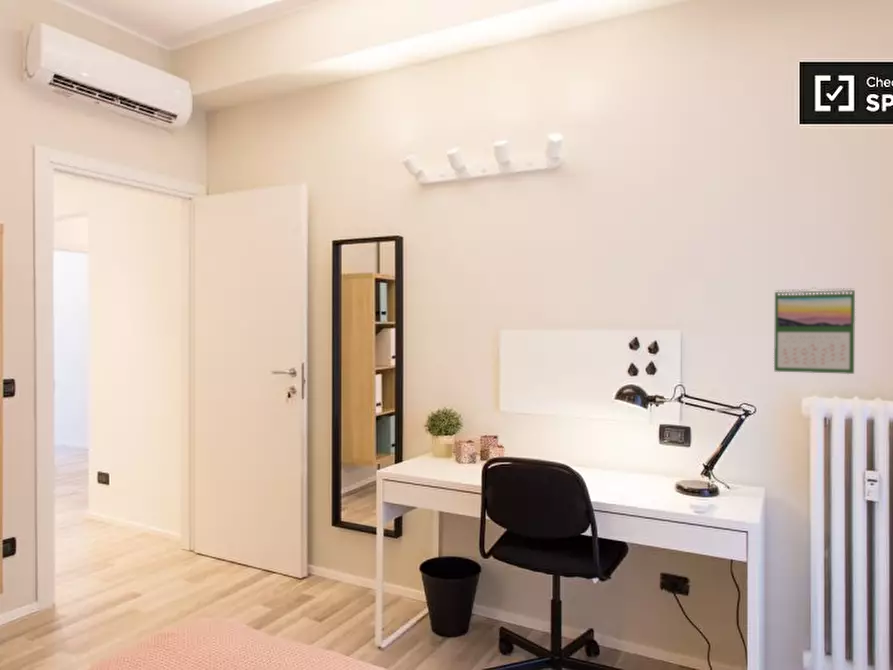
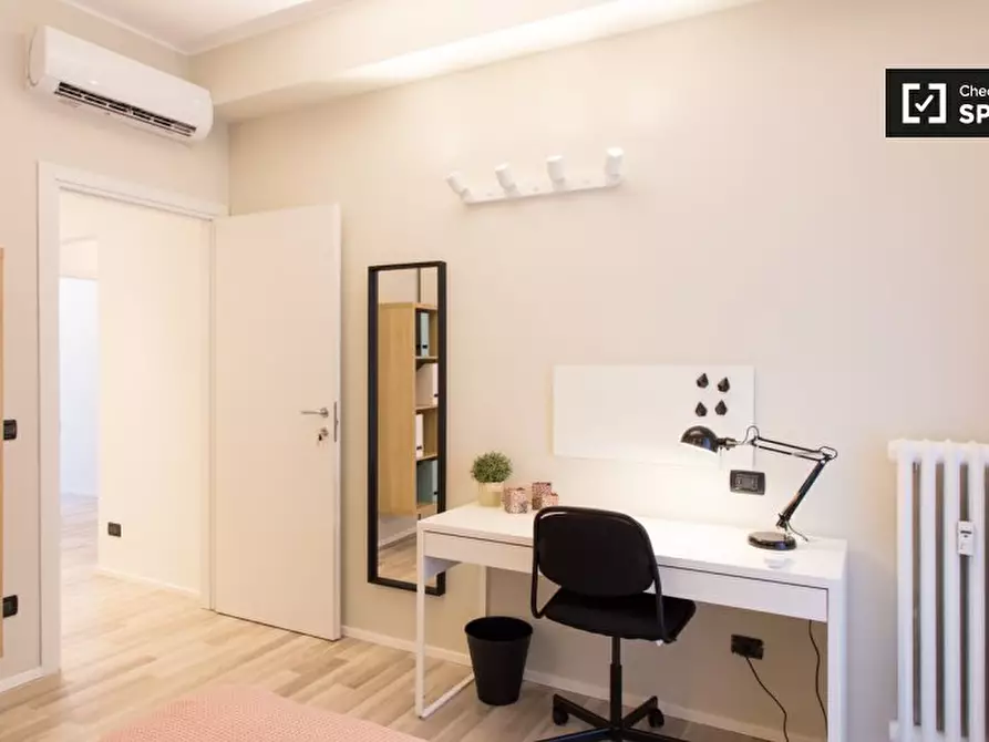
- calendar (813, 329)
